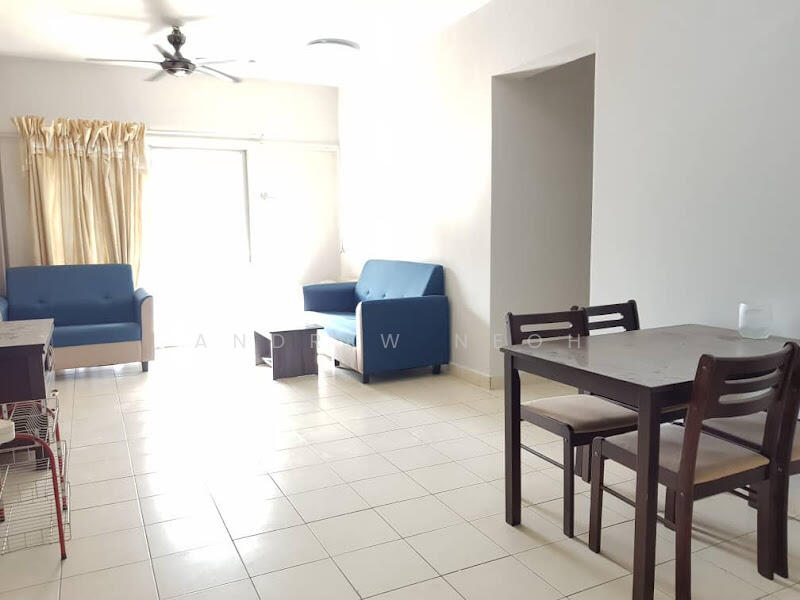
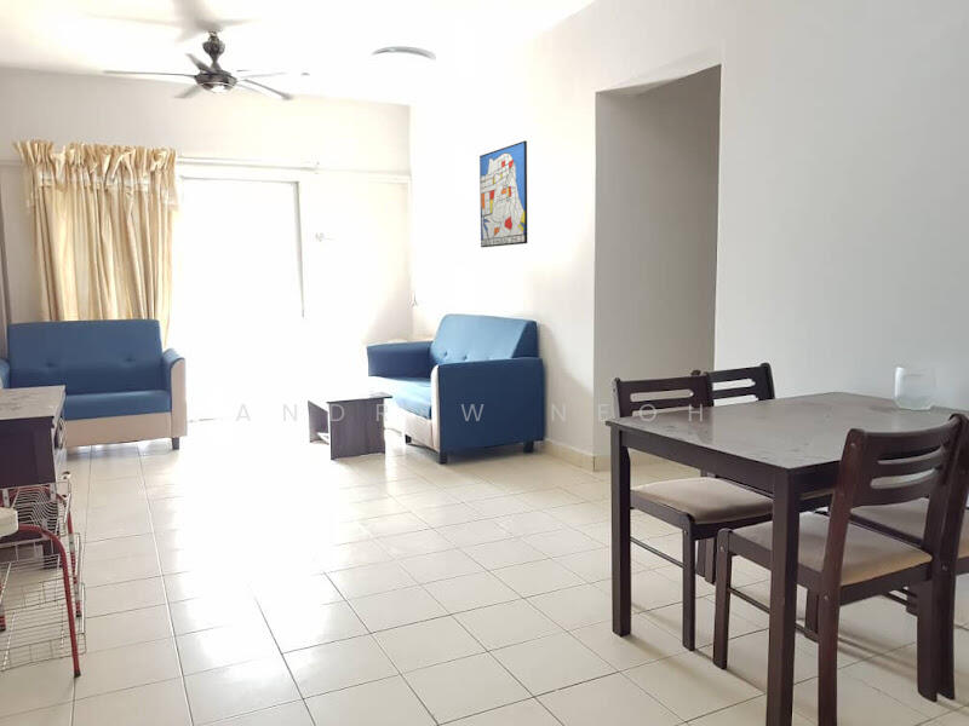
+ wall art (501, 197)
